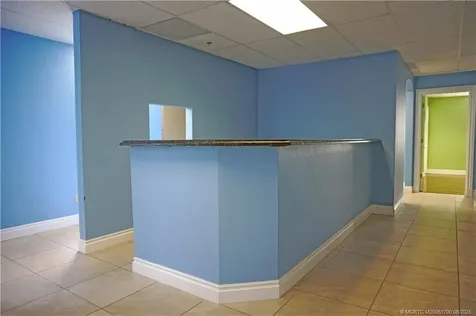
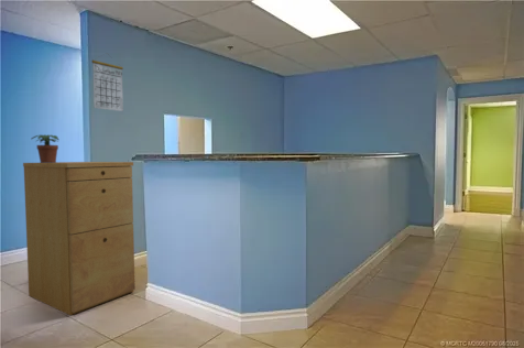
+ potted plant (46, 149)
+ calendar (108, 80)
+ filing cabinet (80, 228)
